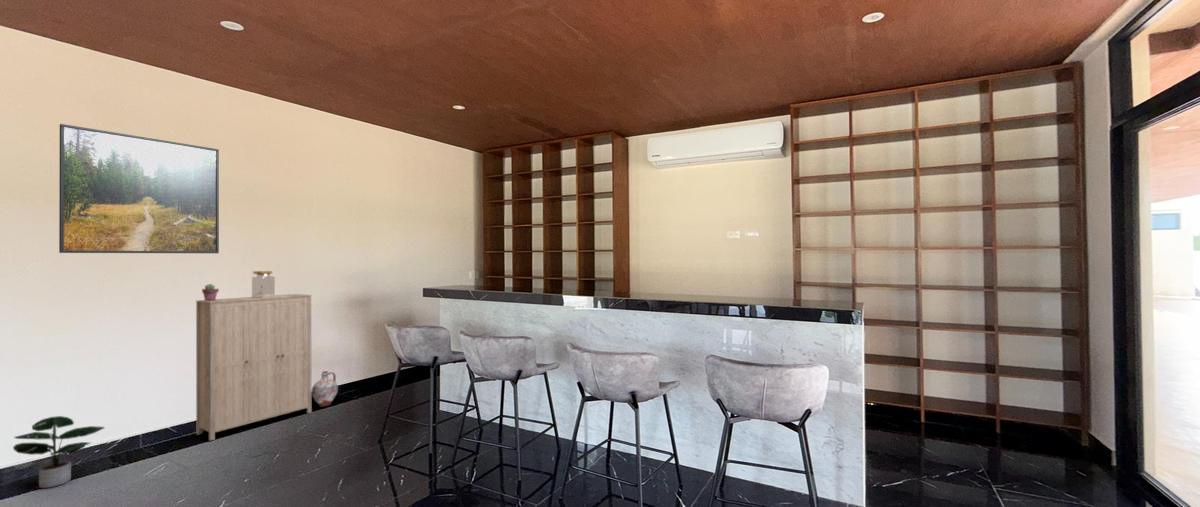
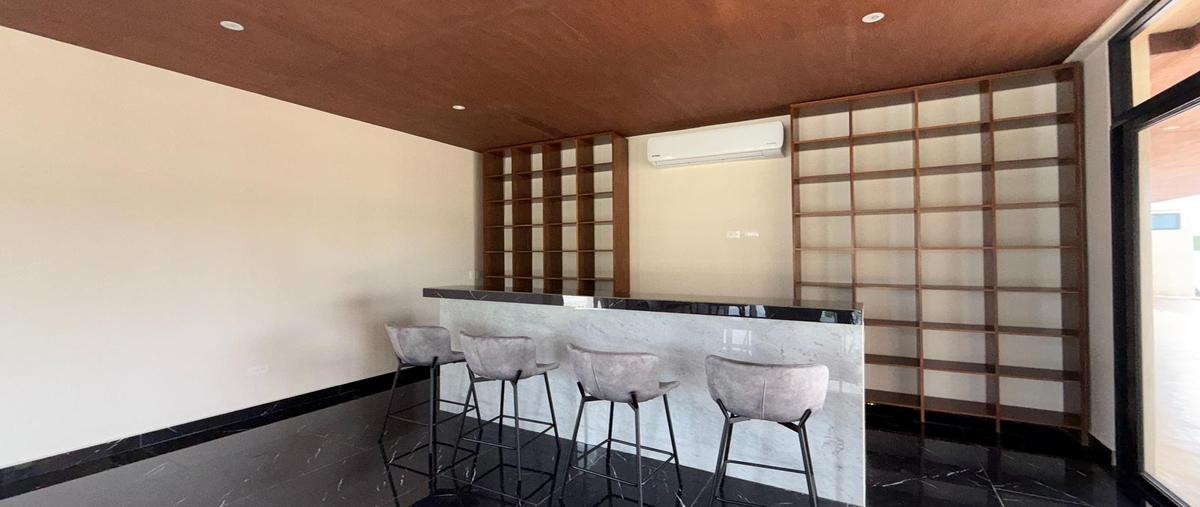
- decorative jar (263, 283)
- potted succulent (210, 291)
- cabinet (257, 360)
- potted plant (60, 450)
- ceramic jug (324, 388)
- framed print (147, 195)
